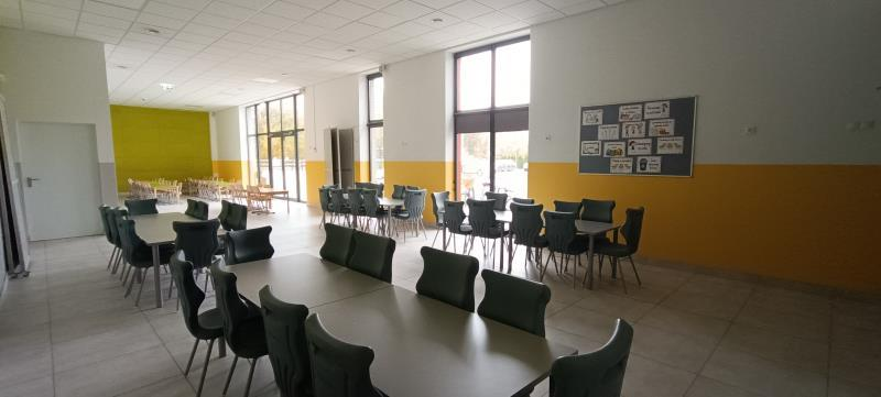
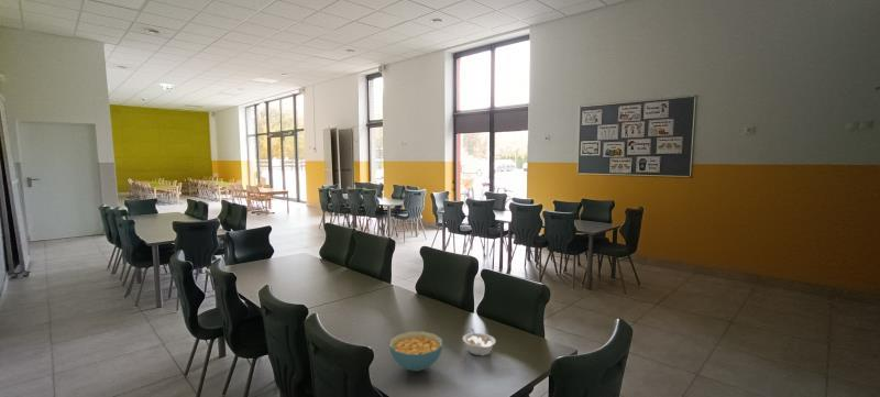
+ legume (477, 343)
+ cereal bowl (416, 354)
